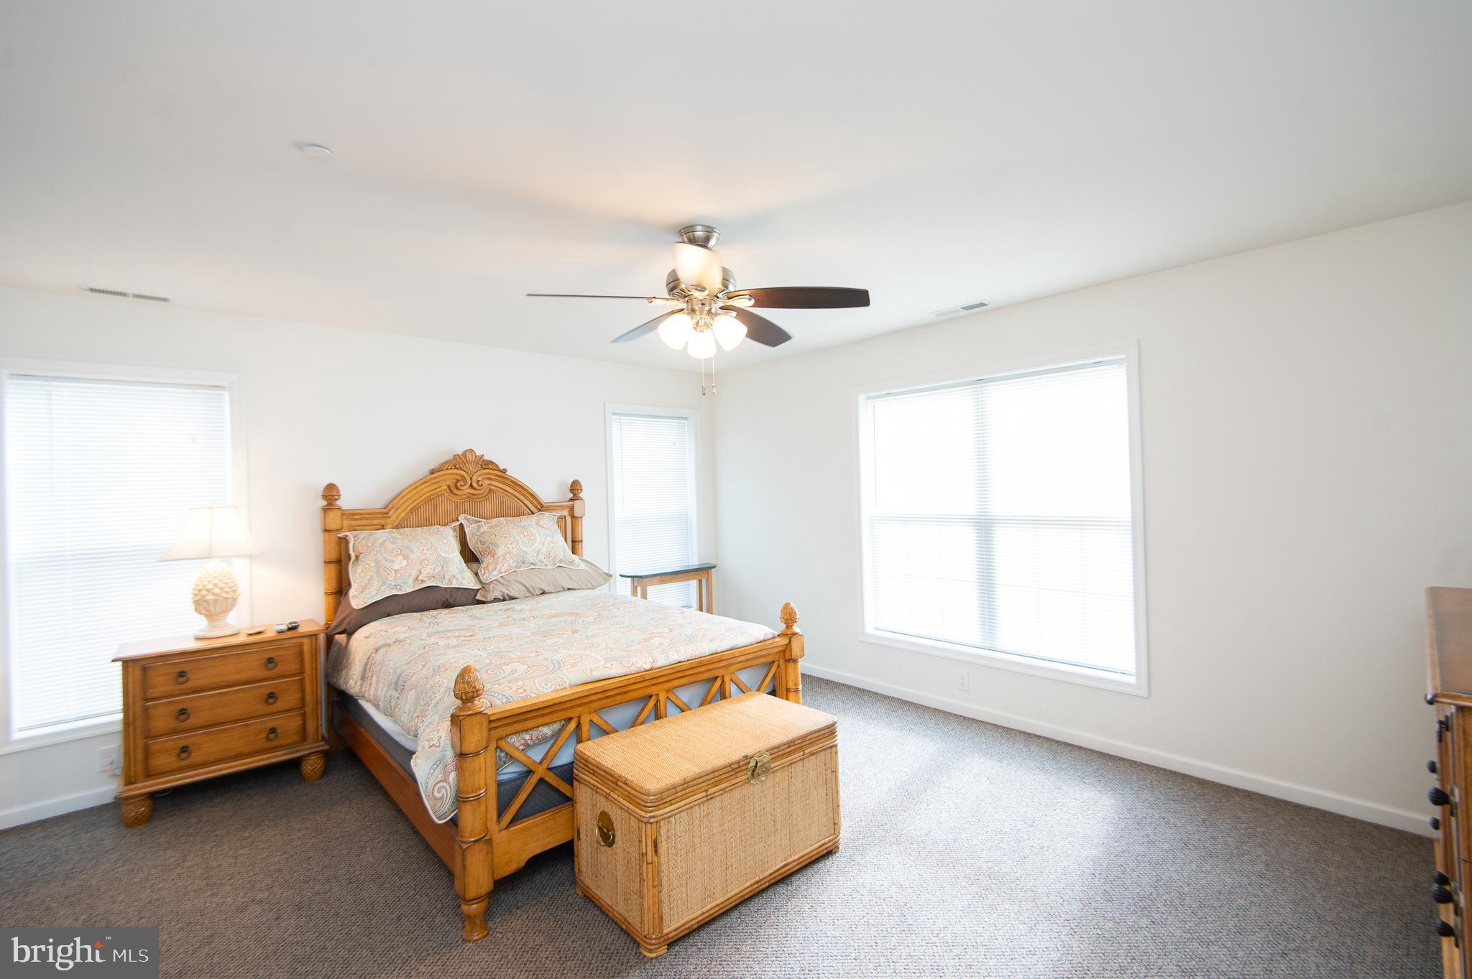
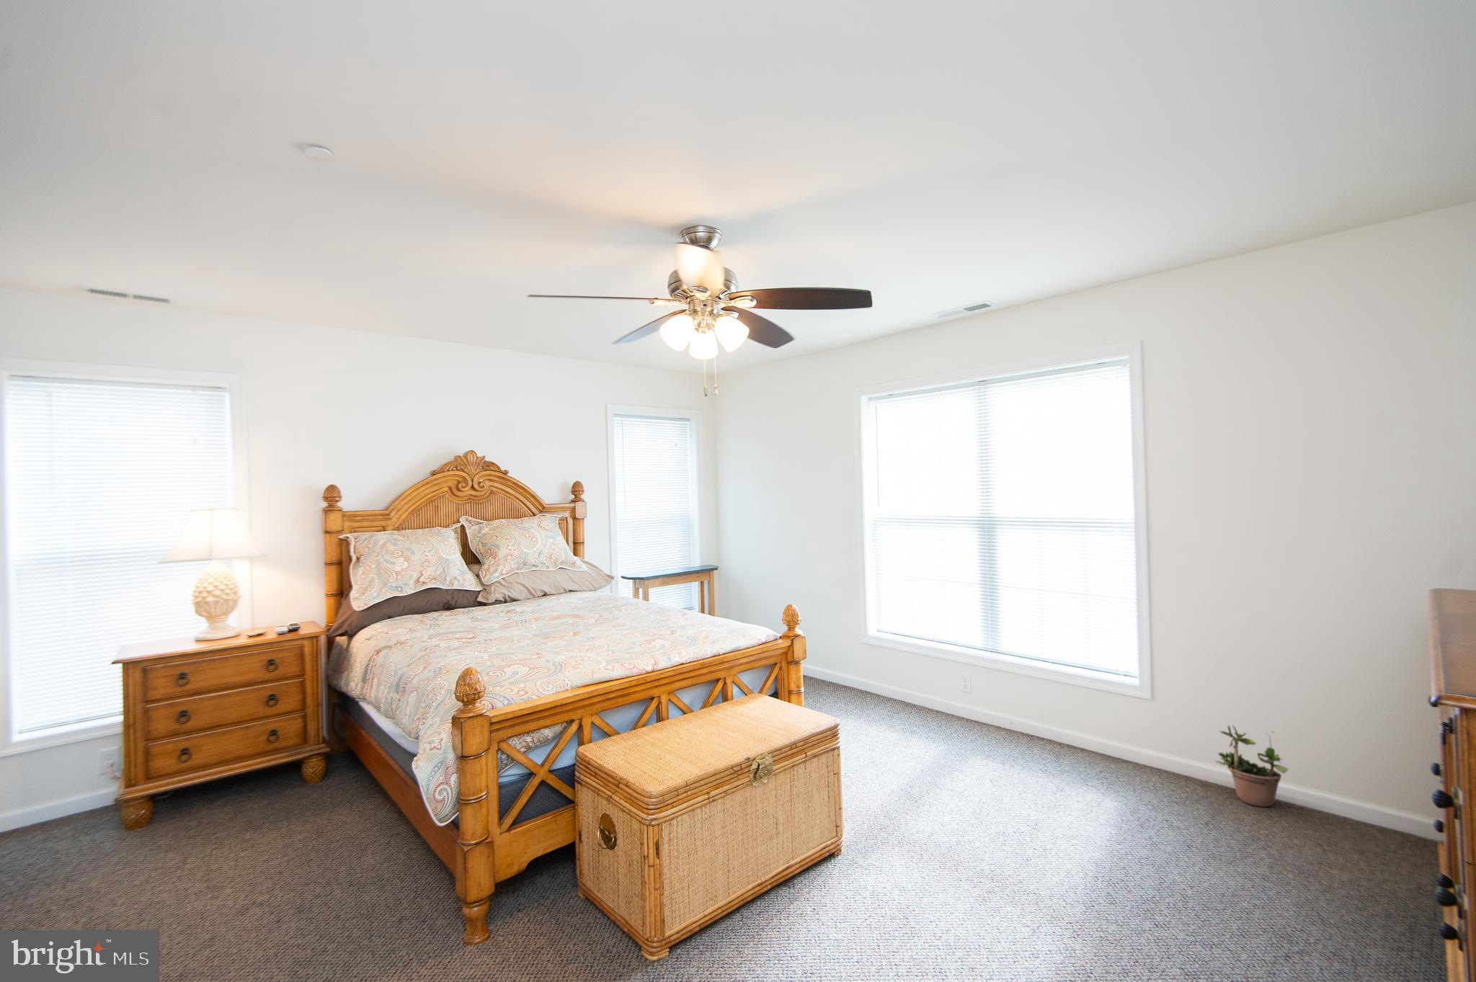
+ potted plant (1249, 761)
